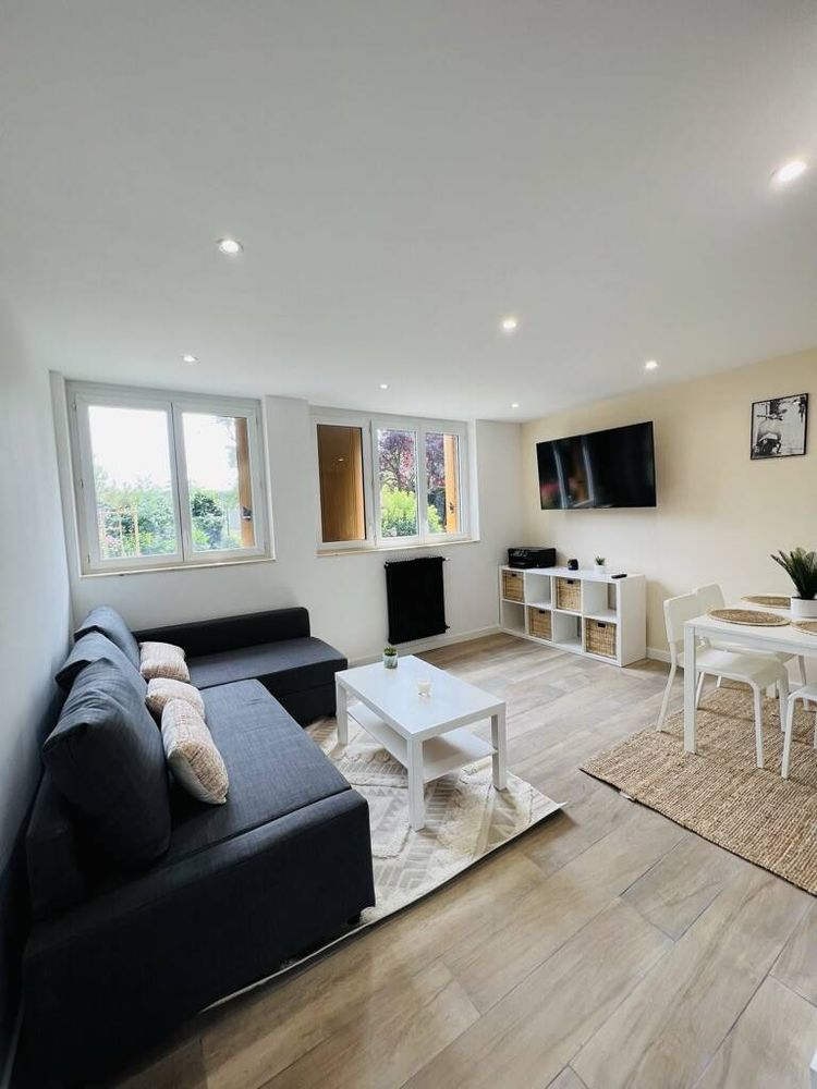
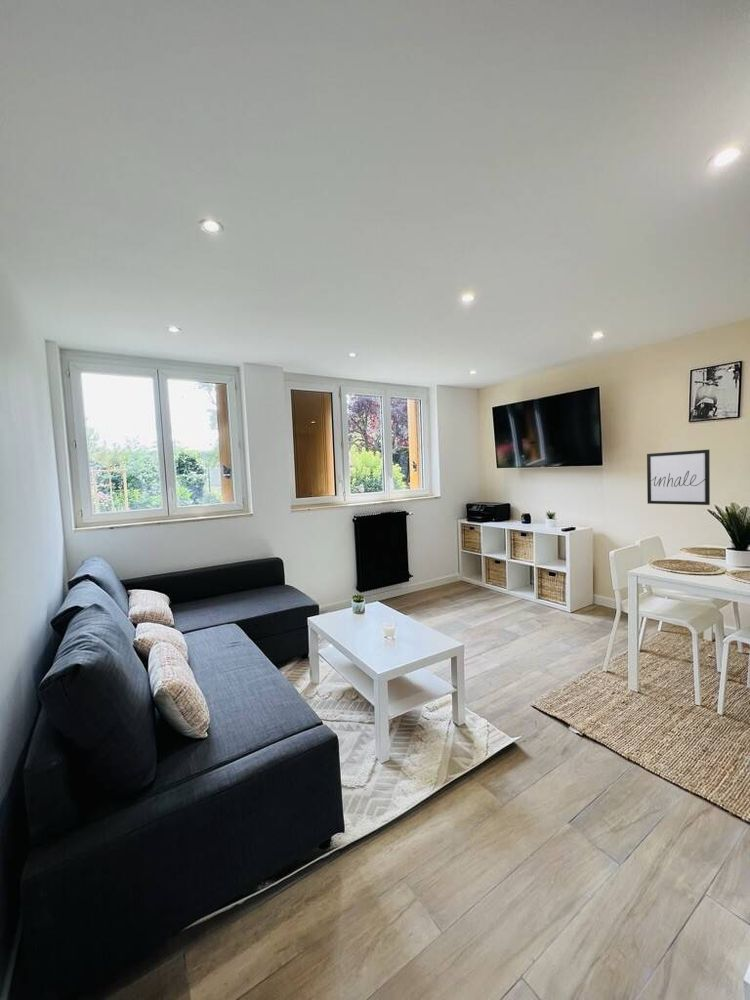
+ wall art (676, 478)
